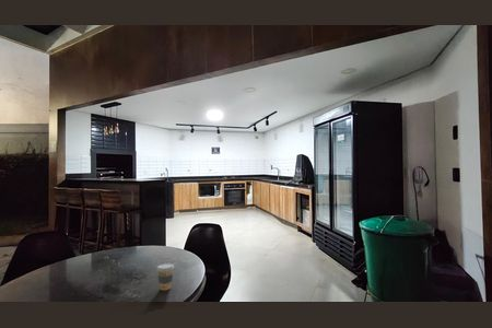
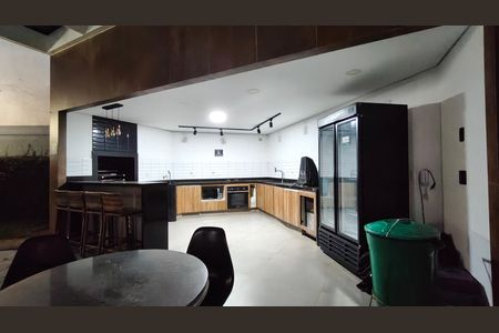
- coffee cup (165, 277)
